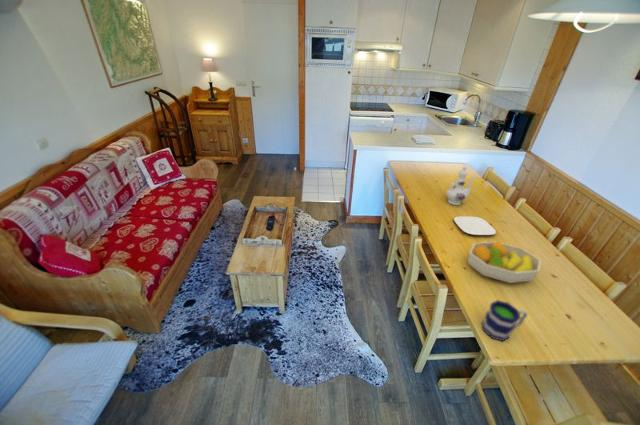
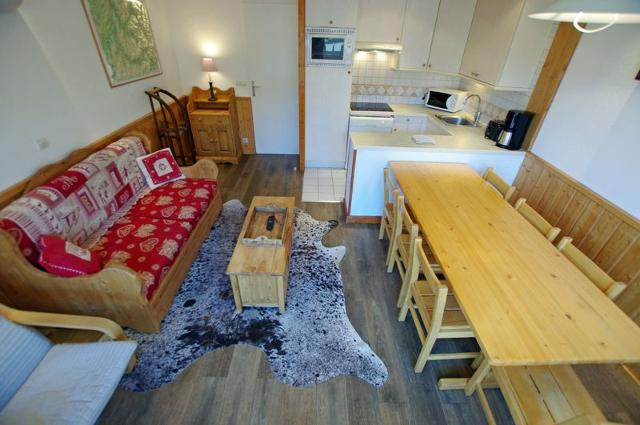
- chinaware (462, 185)
- plate (474, 226)
- mug (505, 320)
- fruit bowl (503, 260)
